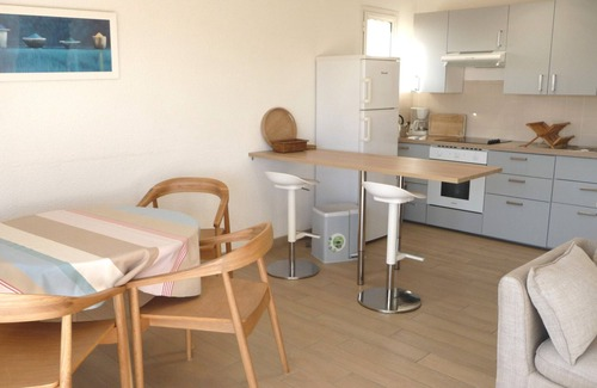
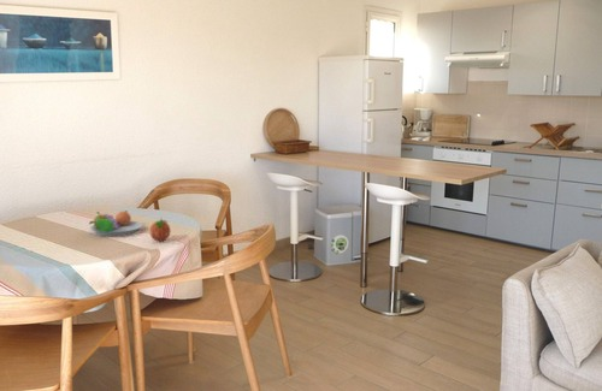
+ fruit bowl (114, 221)
+ fruit (160, 229)
